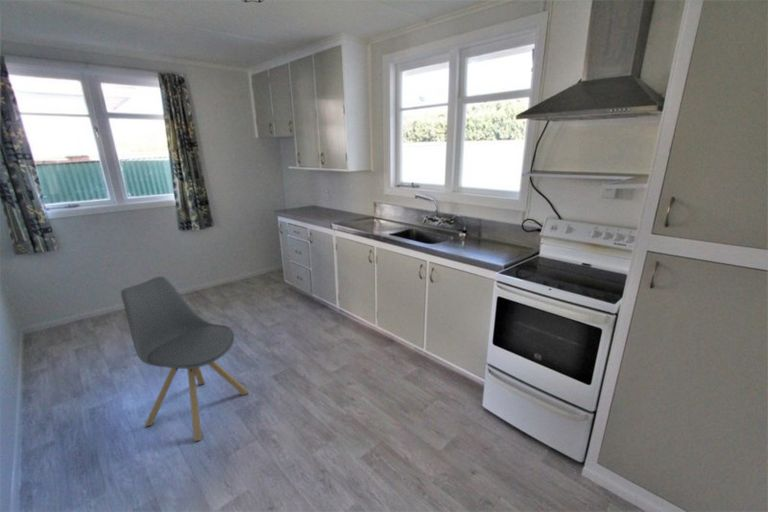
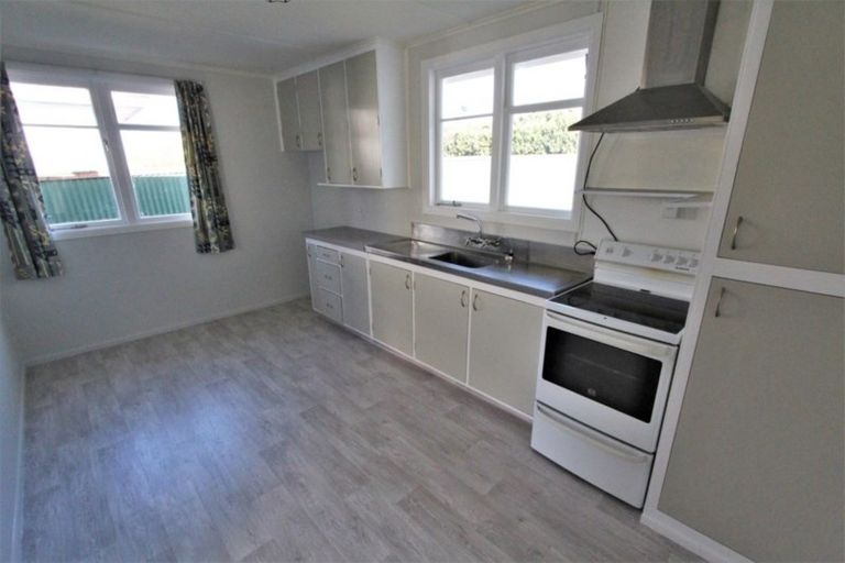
- chair (186, 350)
